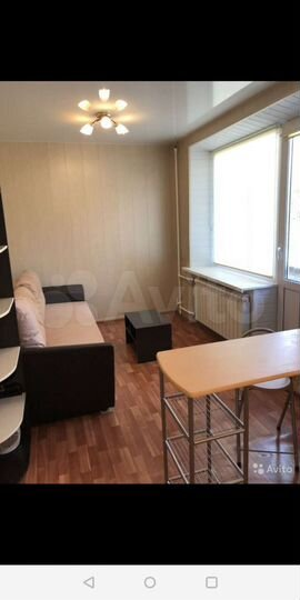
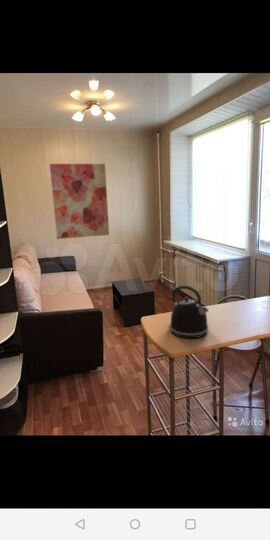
+ wall art (80, 201)
+ kettle (188, 308)
